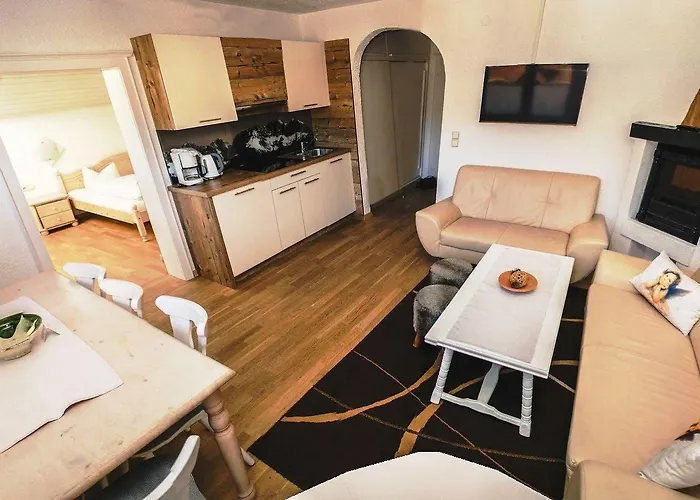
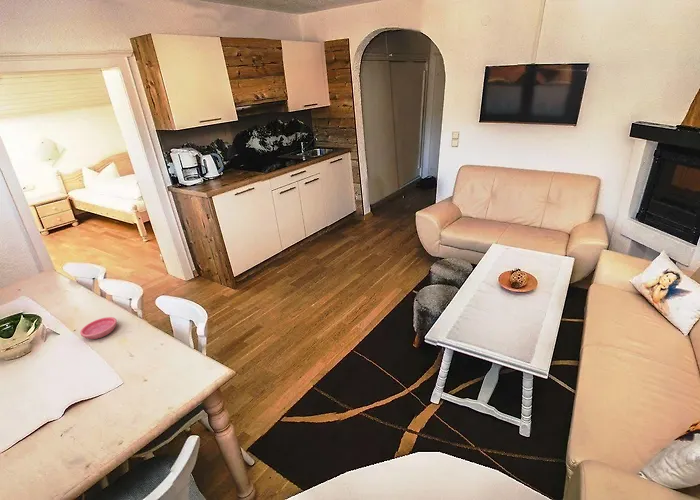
+ saucer (99, 328)
